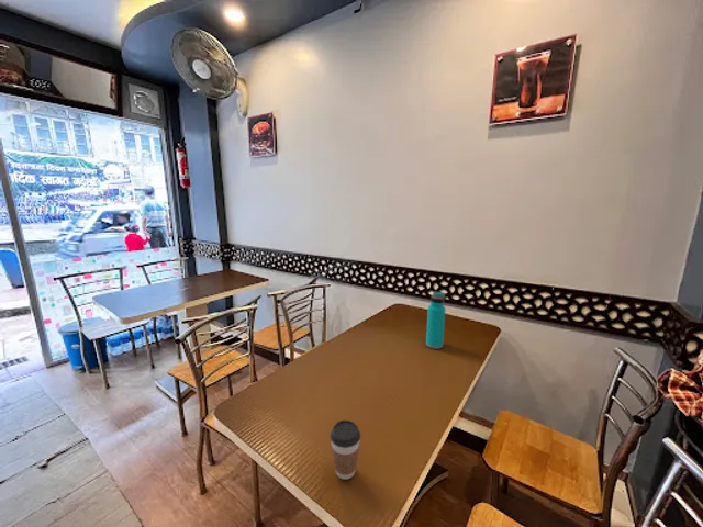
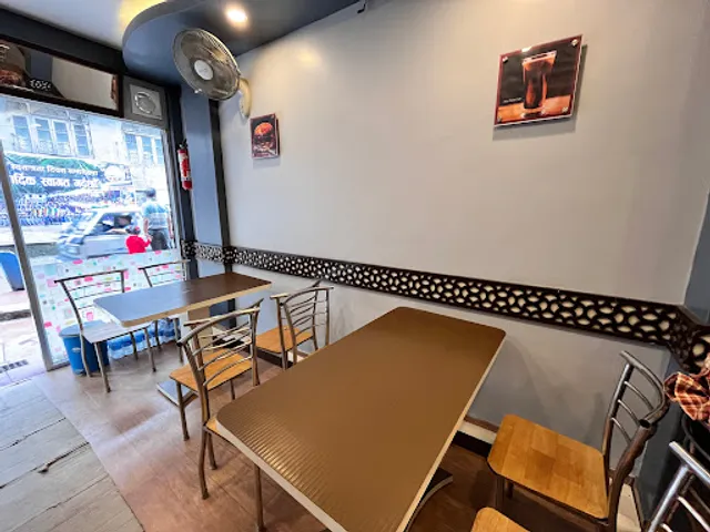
- coffee cup (345, 450)
- water bottle (435, 318)
